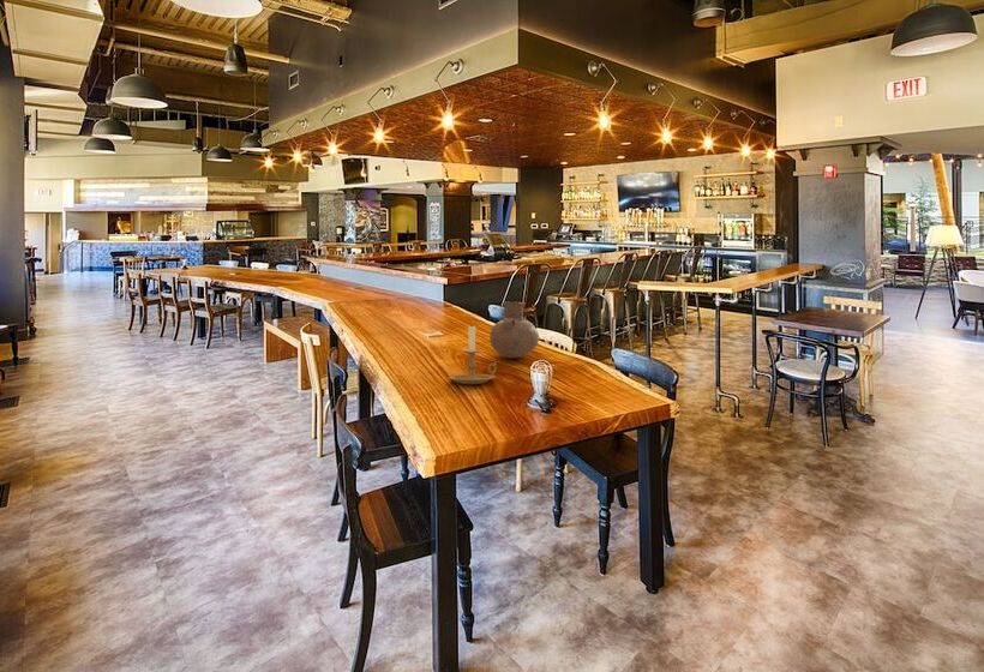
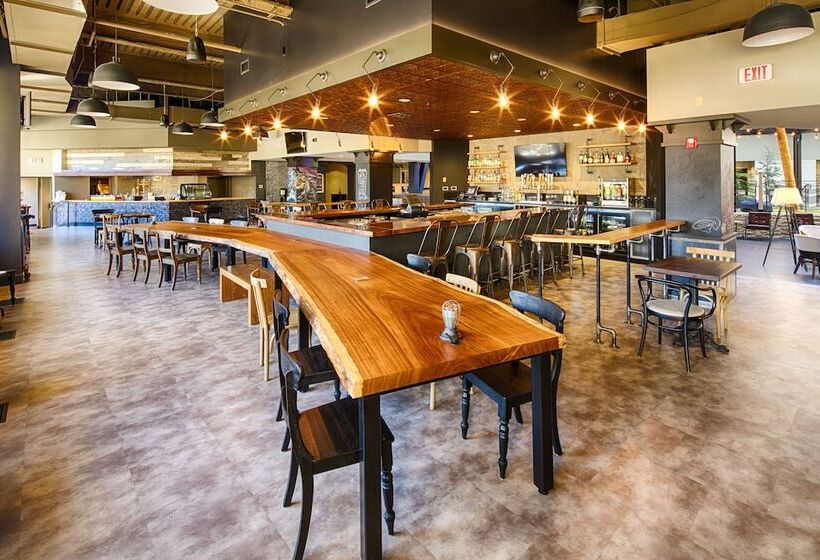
- vase (514, 330)
- candle holder (472, 353)
